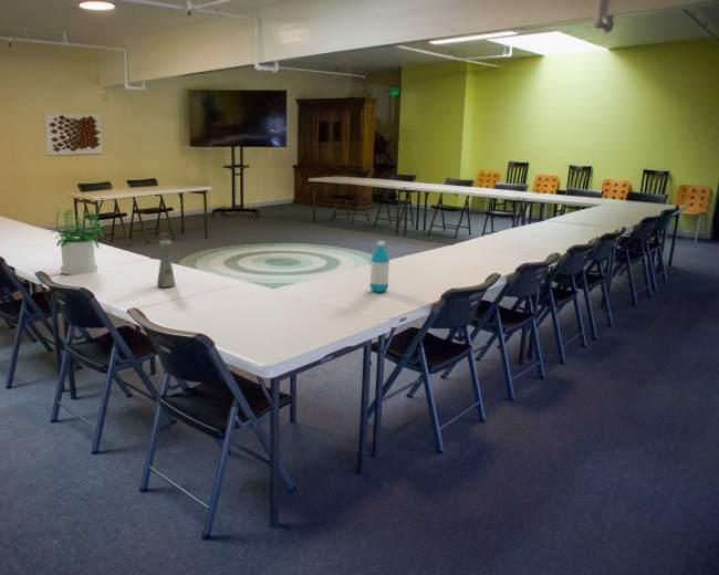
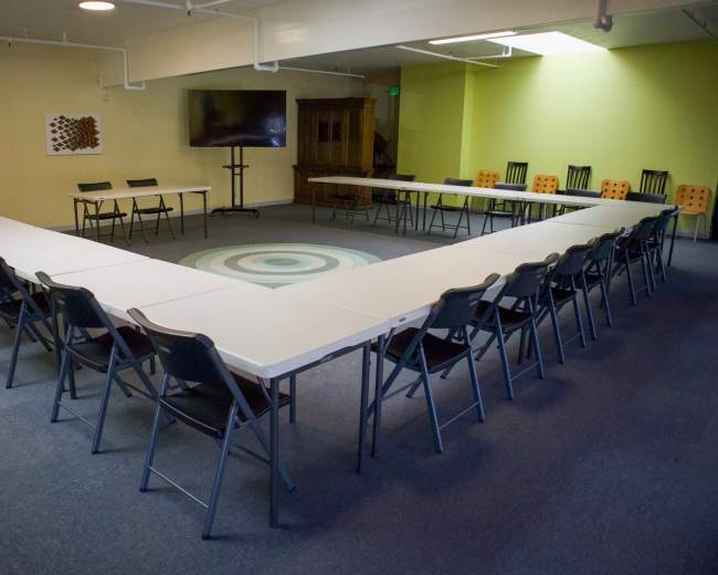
- potted plant (77, 239)
- bottle (165, 259)
- water bottle (379, 265)
